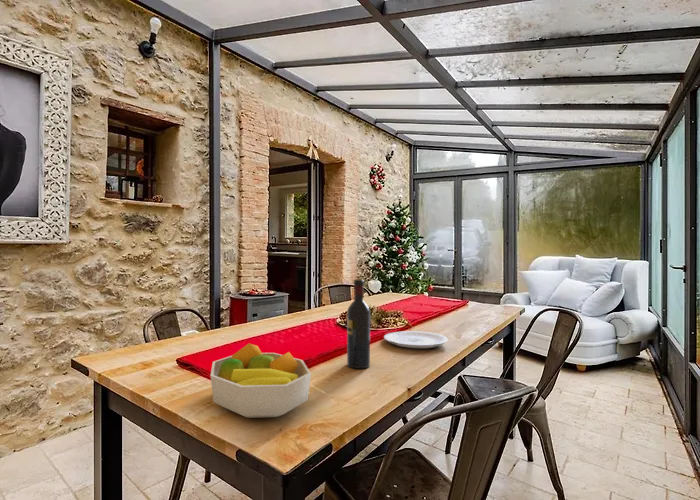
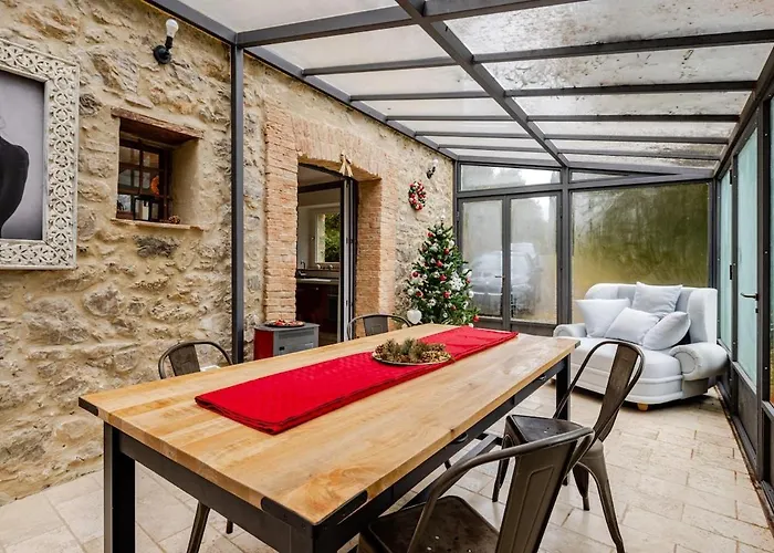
- plate (415, 340)
- wine bottle (358, 322)
- fruit bowl (259, 376)
